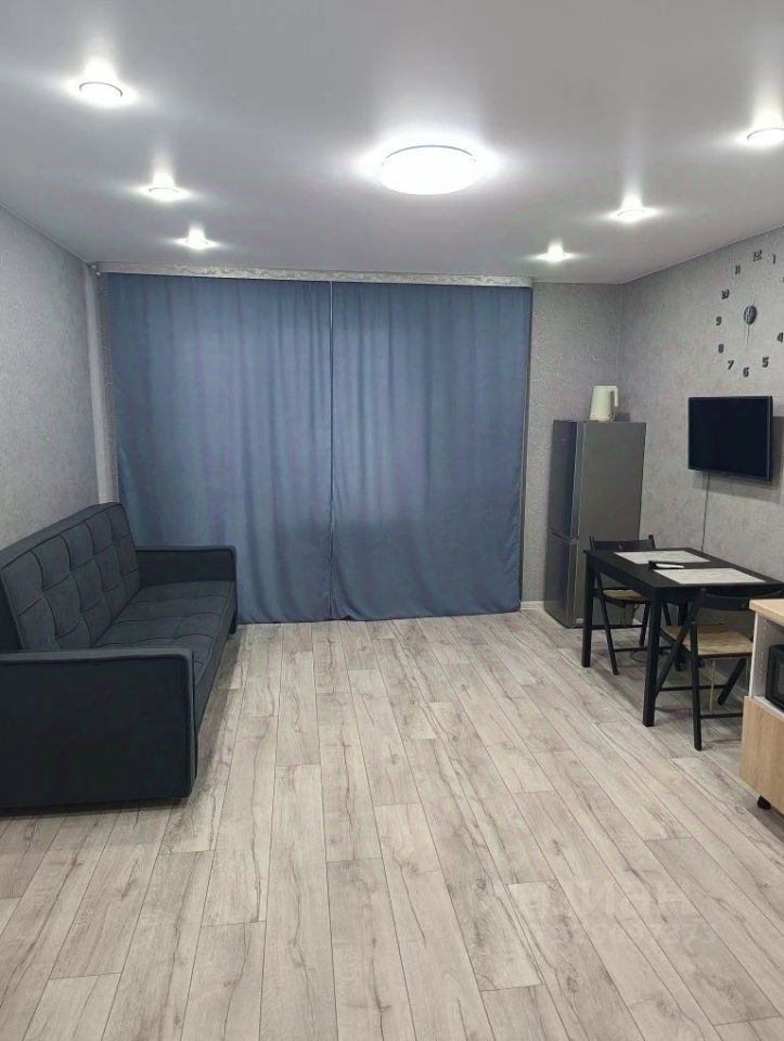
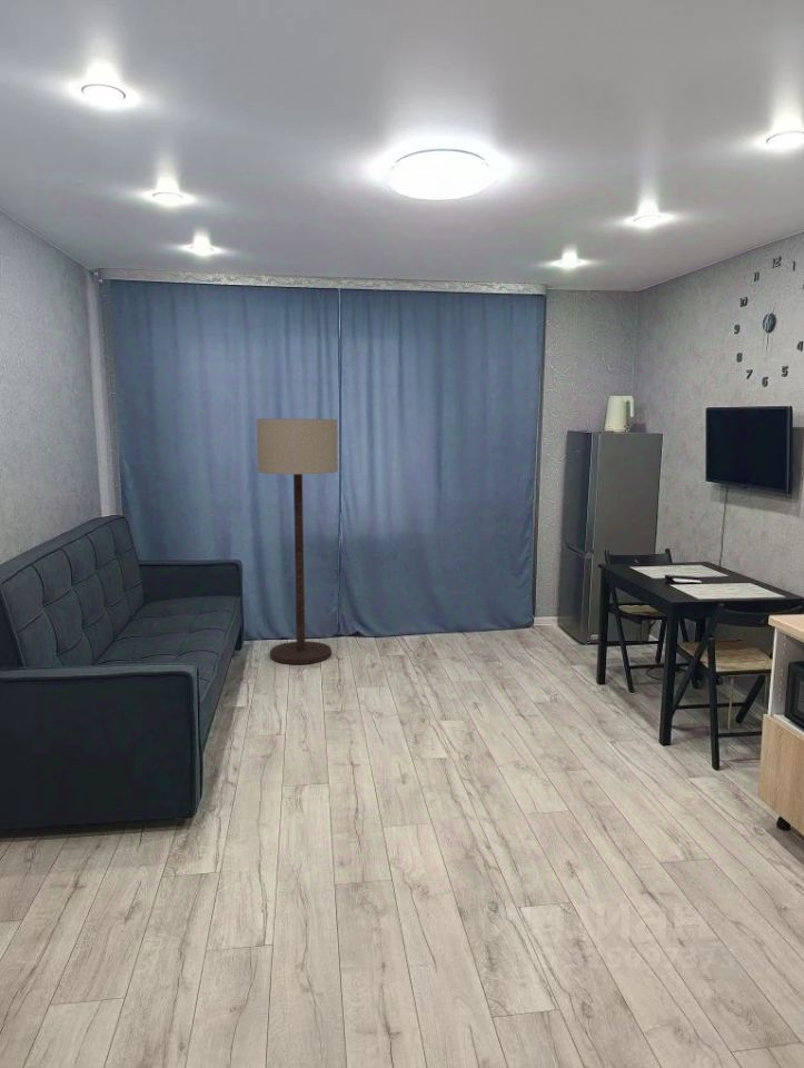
+ floor lamp (298, 540)
